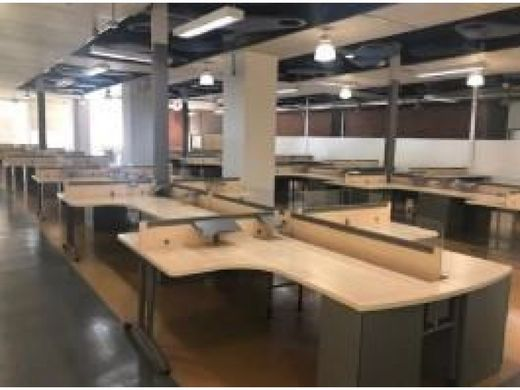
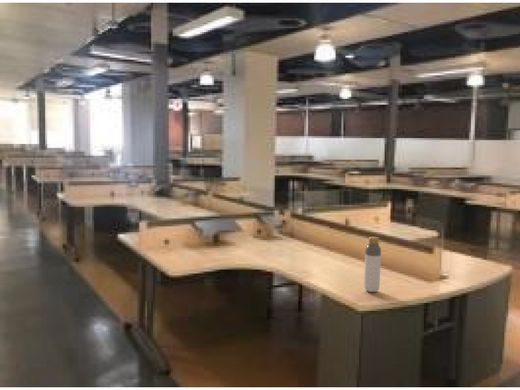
+ bottle (372, 264)
